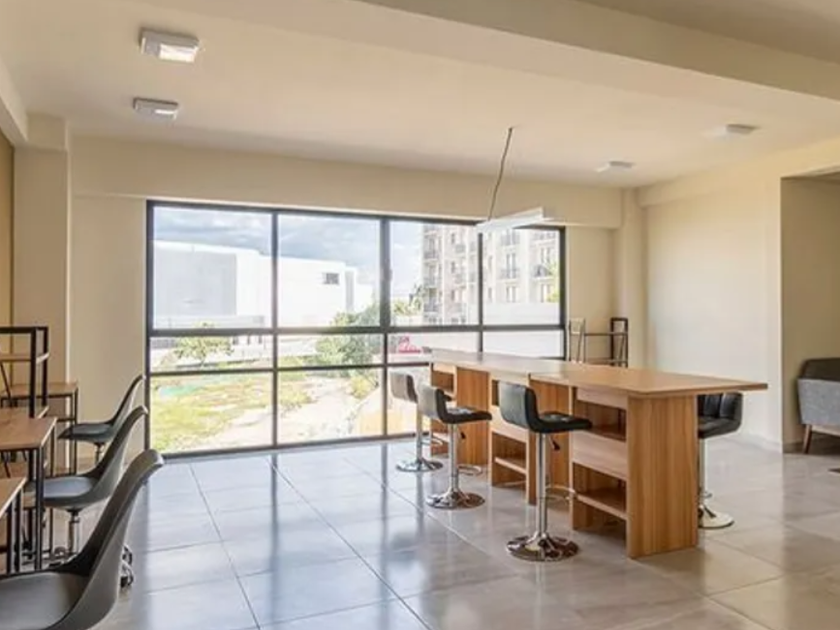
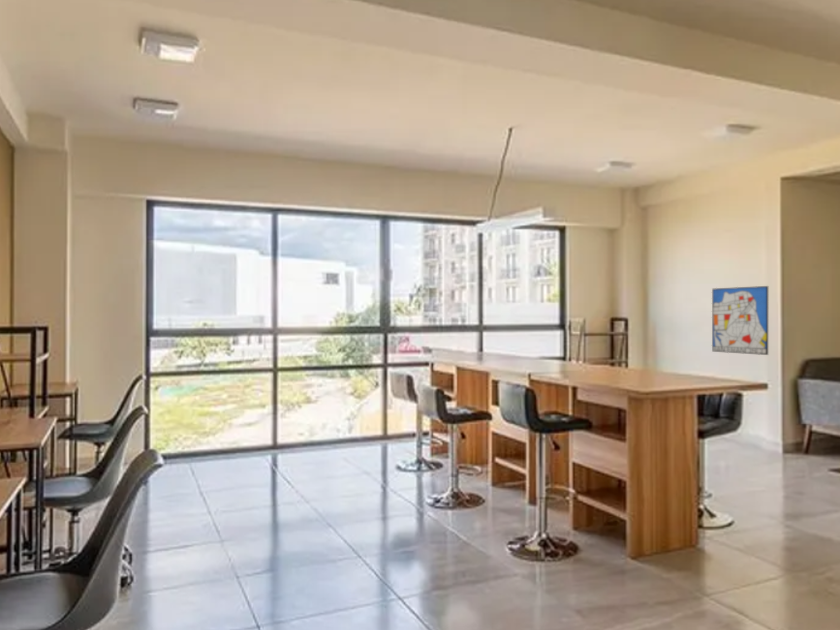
+ wall art (738, 320)
